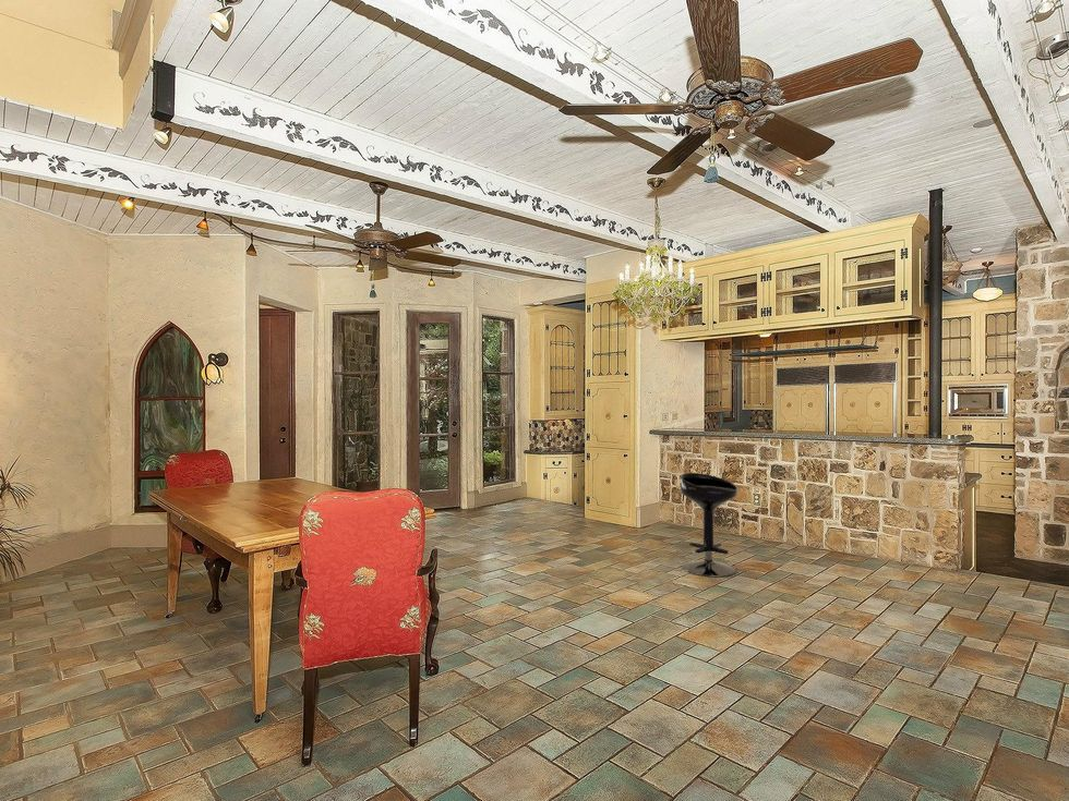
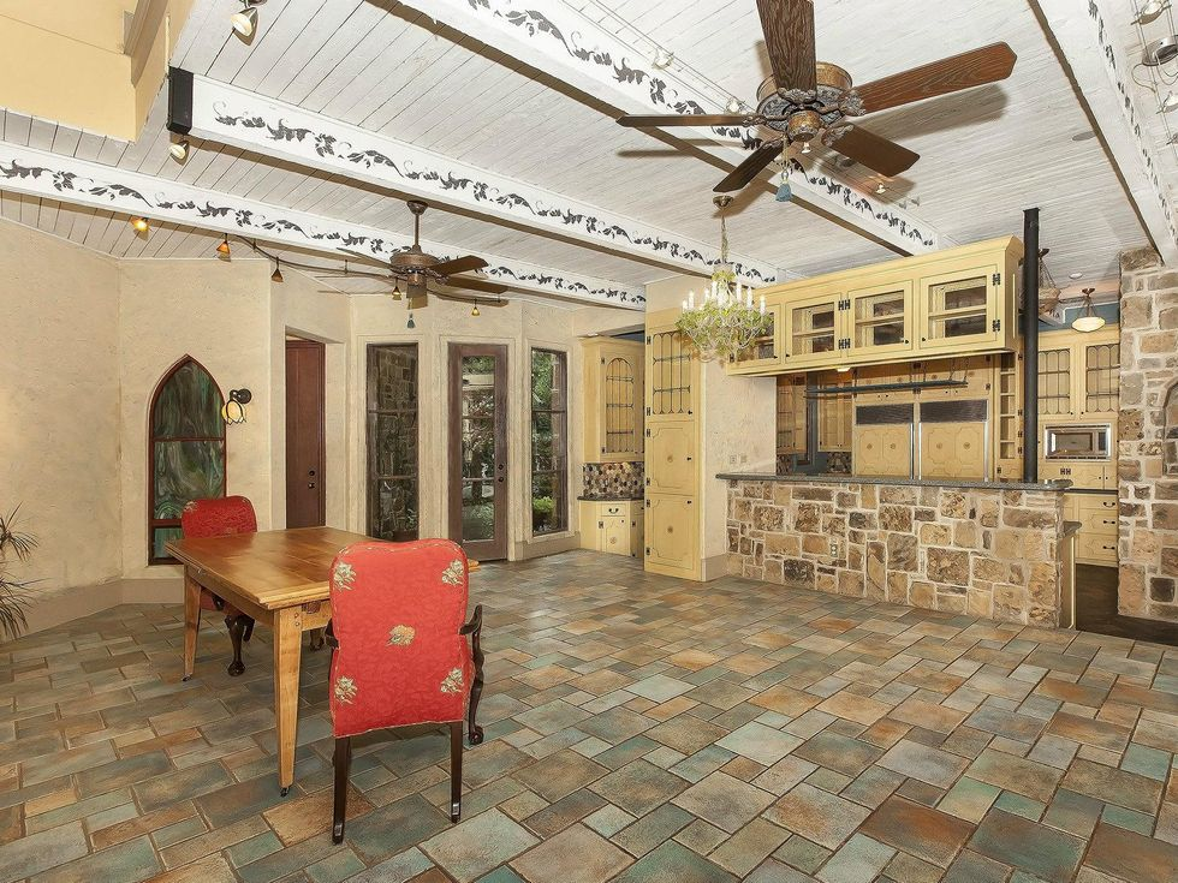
- bar stool (708, 522)
